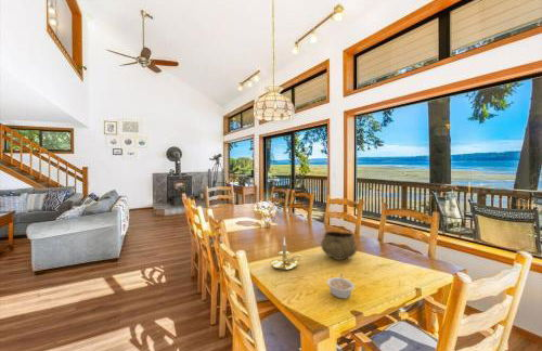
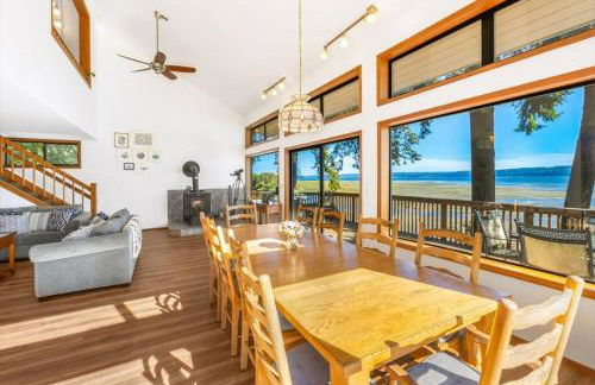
- legume (339, 286)
- decorative bowl (338, 245)
- candle holder (286, 251)
